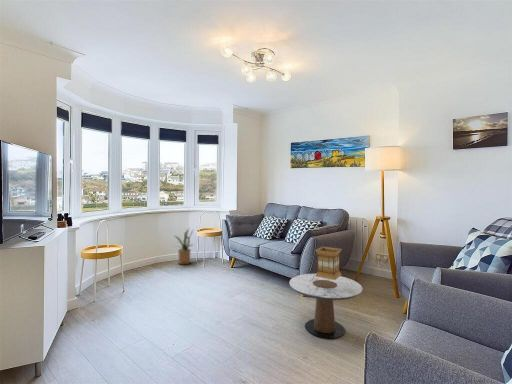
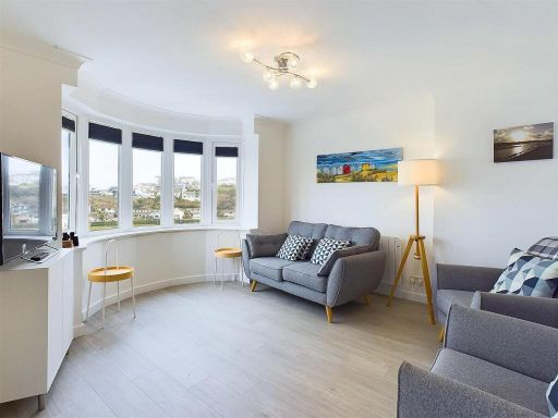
- house plant (182, 245)
- side table (324, 305)
- lantern (328, 262)
